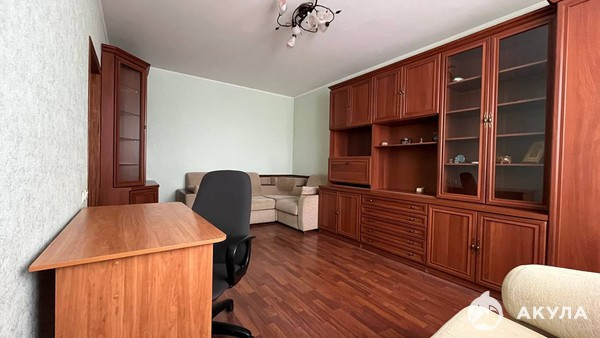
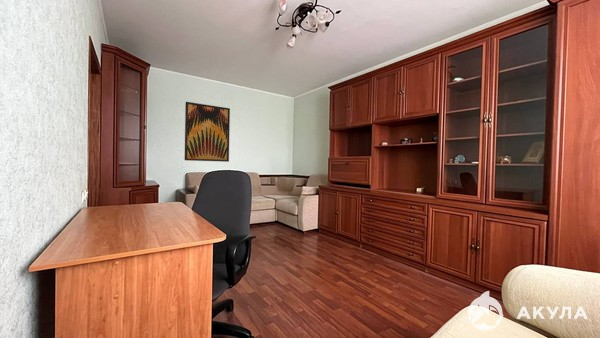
+ wall art (208, 133)
